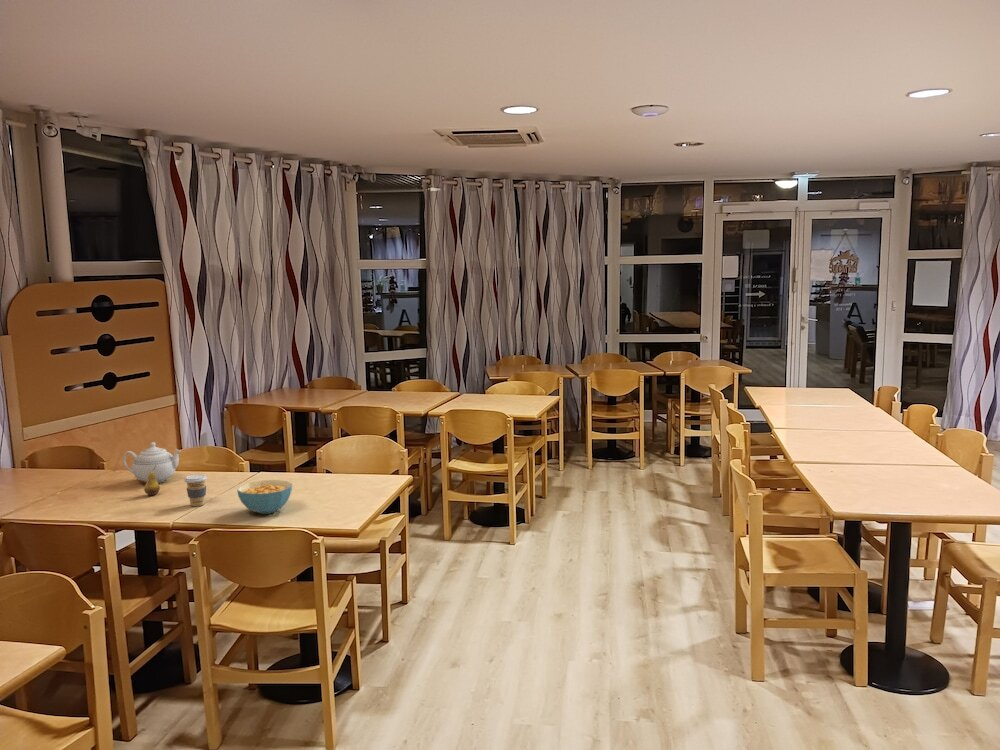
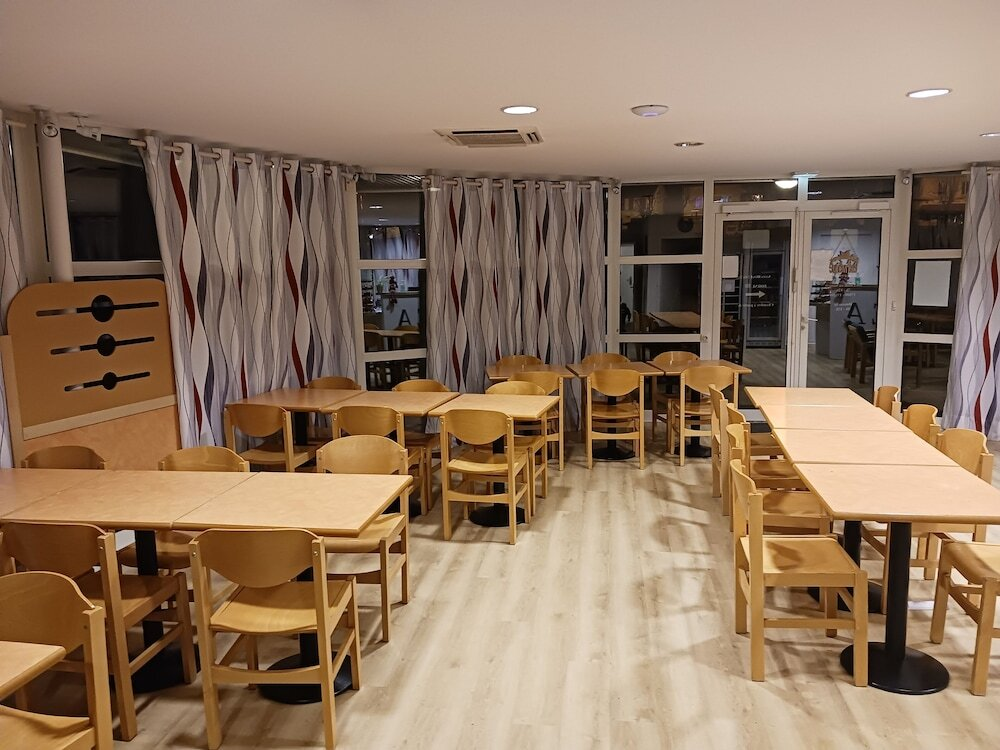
- fruit (151, 480)
- cereal bowl (265, 499)
- coffee cup (196, 490)
- teapot (153, 461)
